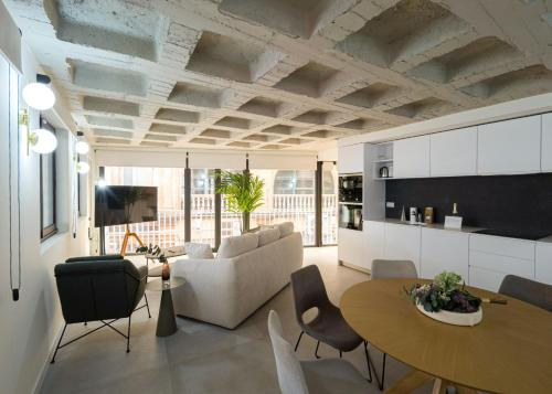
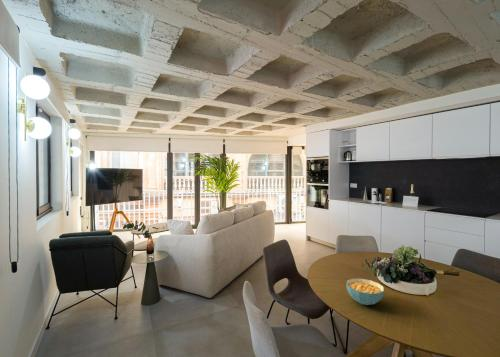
+ cereal bowl (364, 294)
